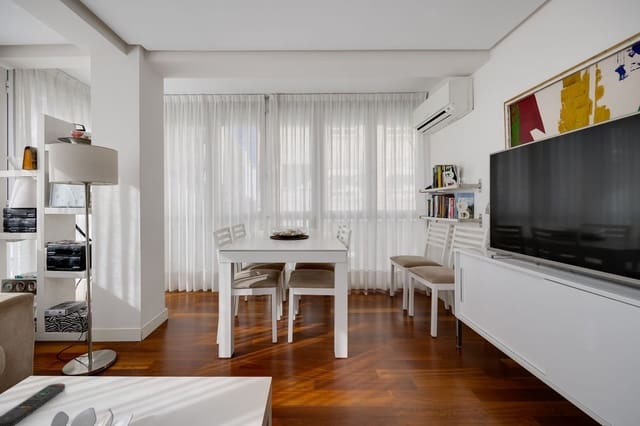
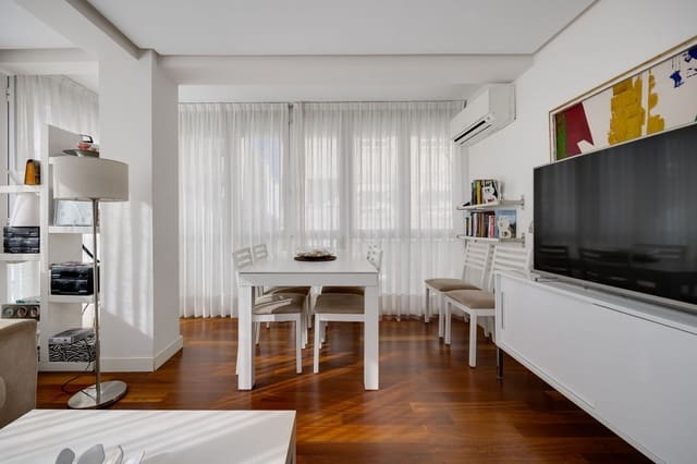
- remote control (32, 403)
